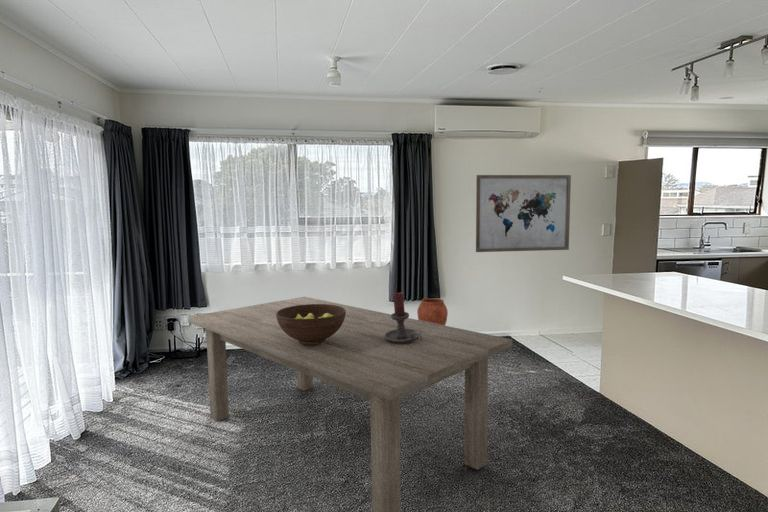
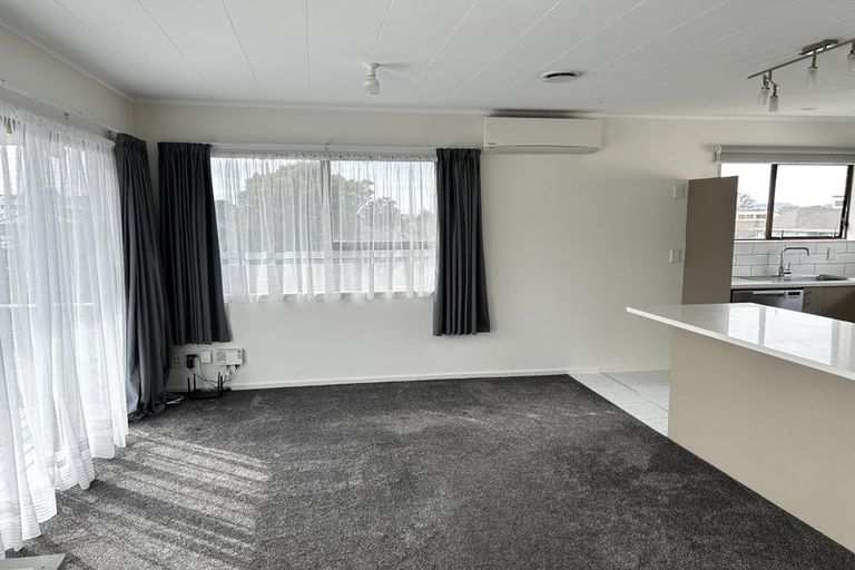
- wall art (523, 213)
- candle holder (405, 316)
- dining table (333, 383)
- fruit bowl (311, 326)
- vase (432, 322)
